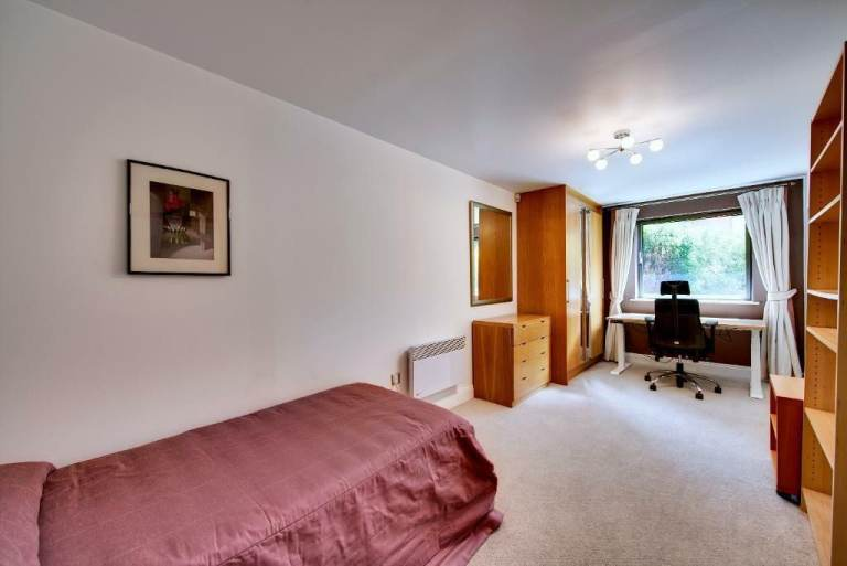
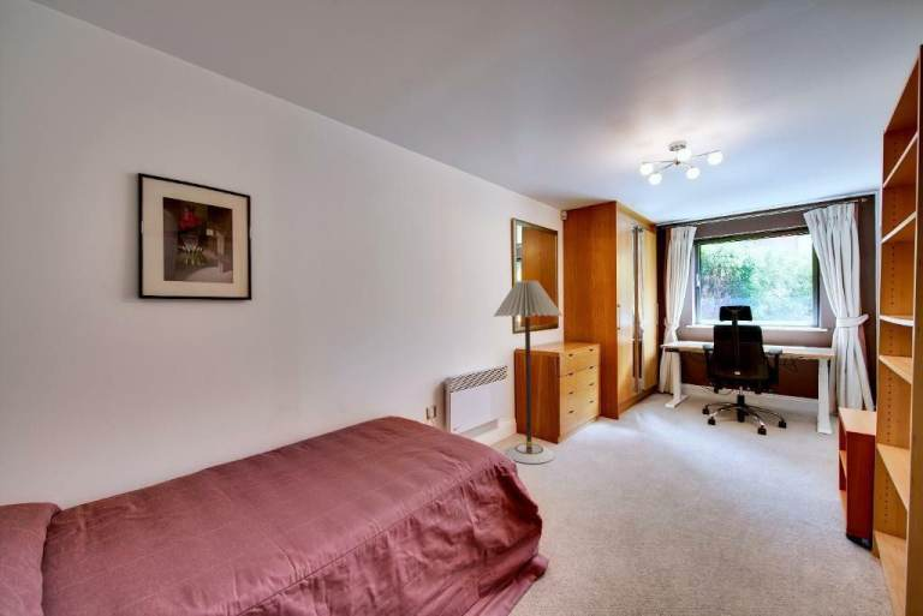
+ floor lamp (528, 366)
